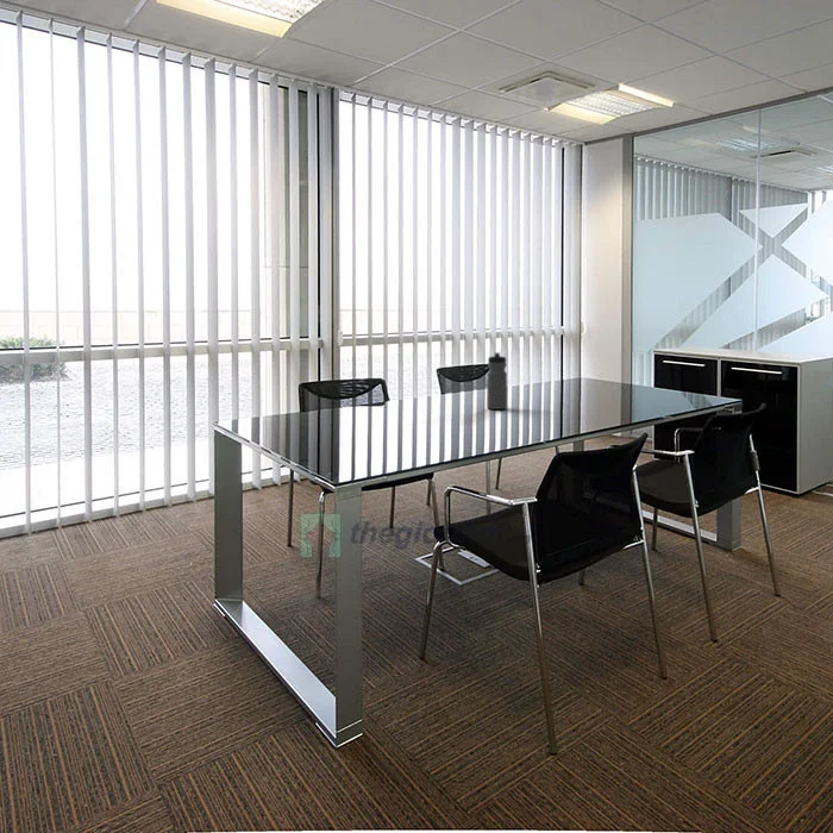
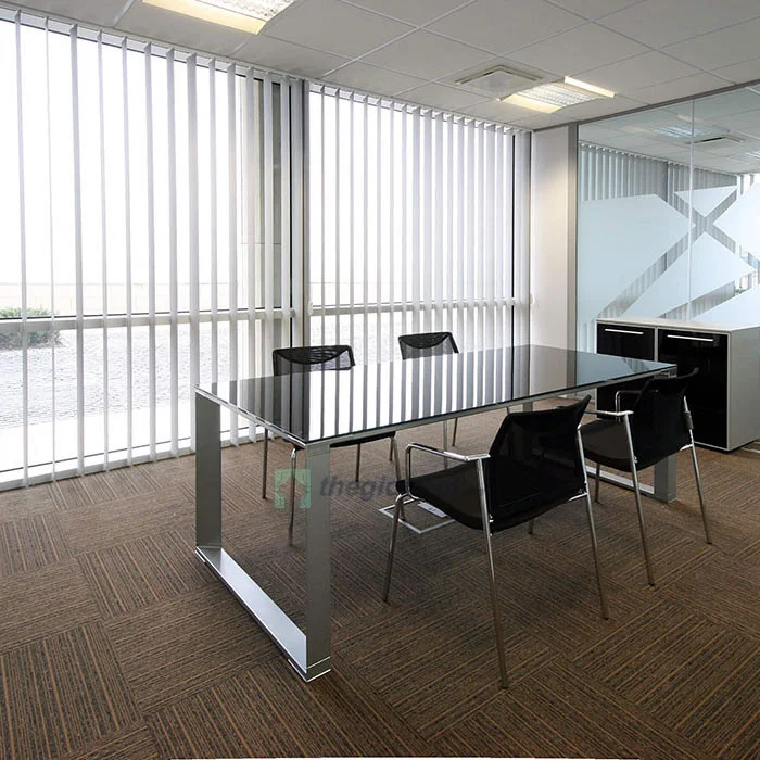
- water bottle (496, 380)
